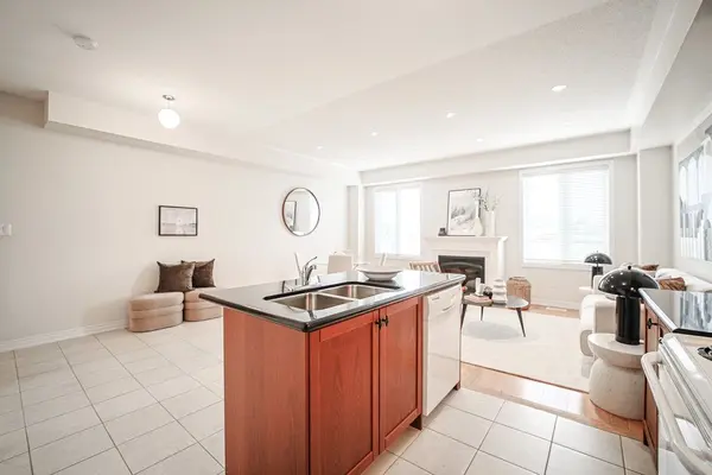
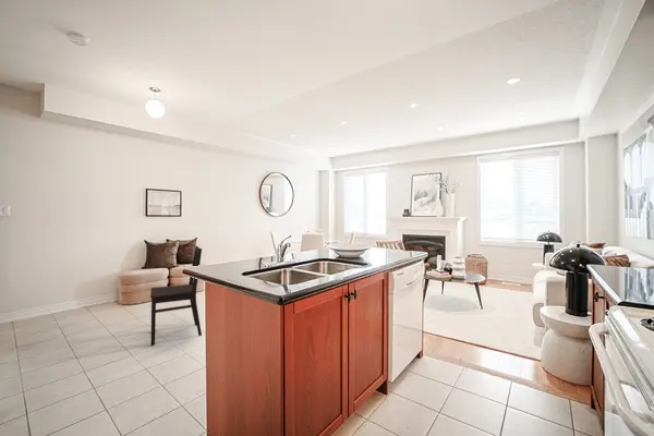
+ dining chair (175, 291)
